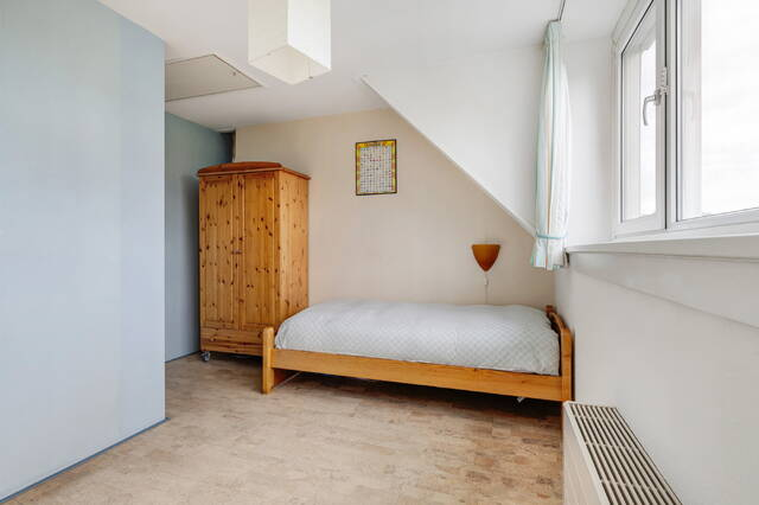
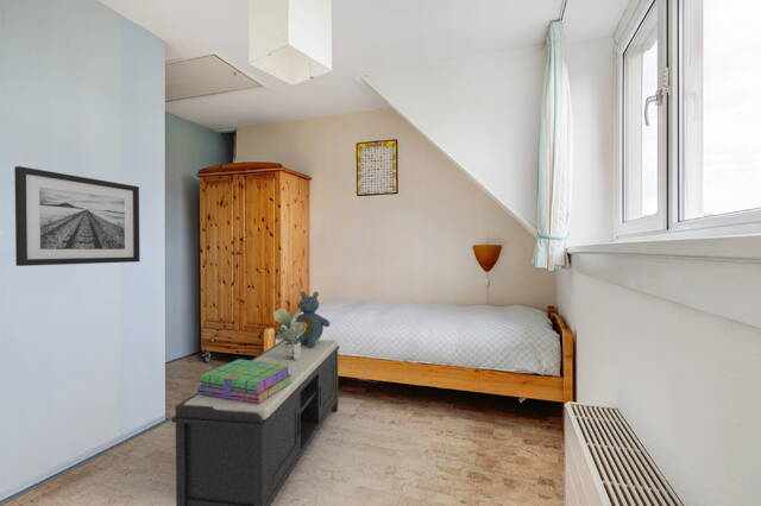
+ bench (278, 407)
+ teddy bear (306, 317)
+ stack of books (246, 378)
+ potted plant (288, 331)
+ wall art (86, 220)
